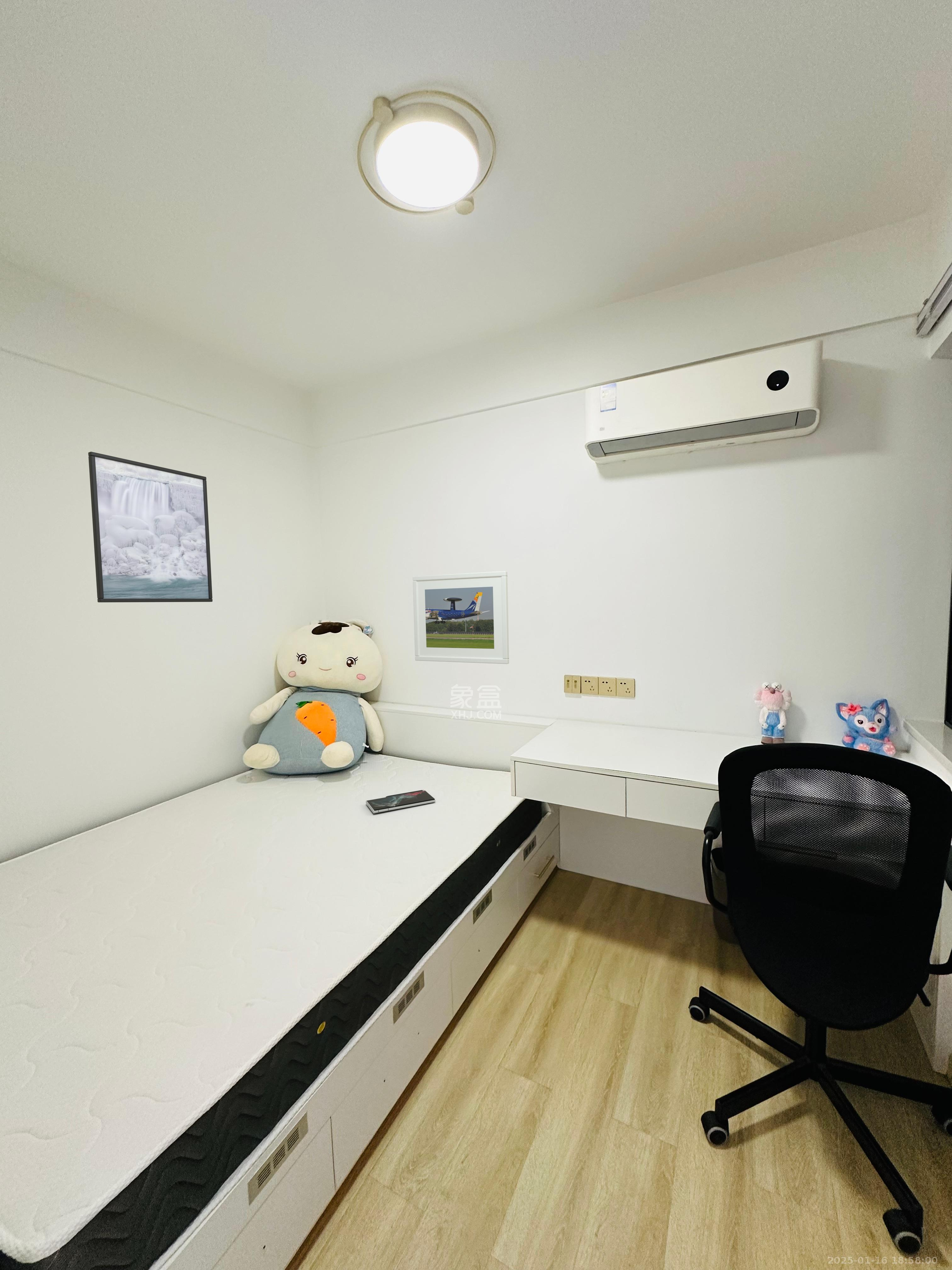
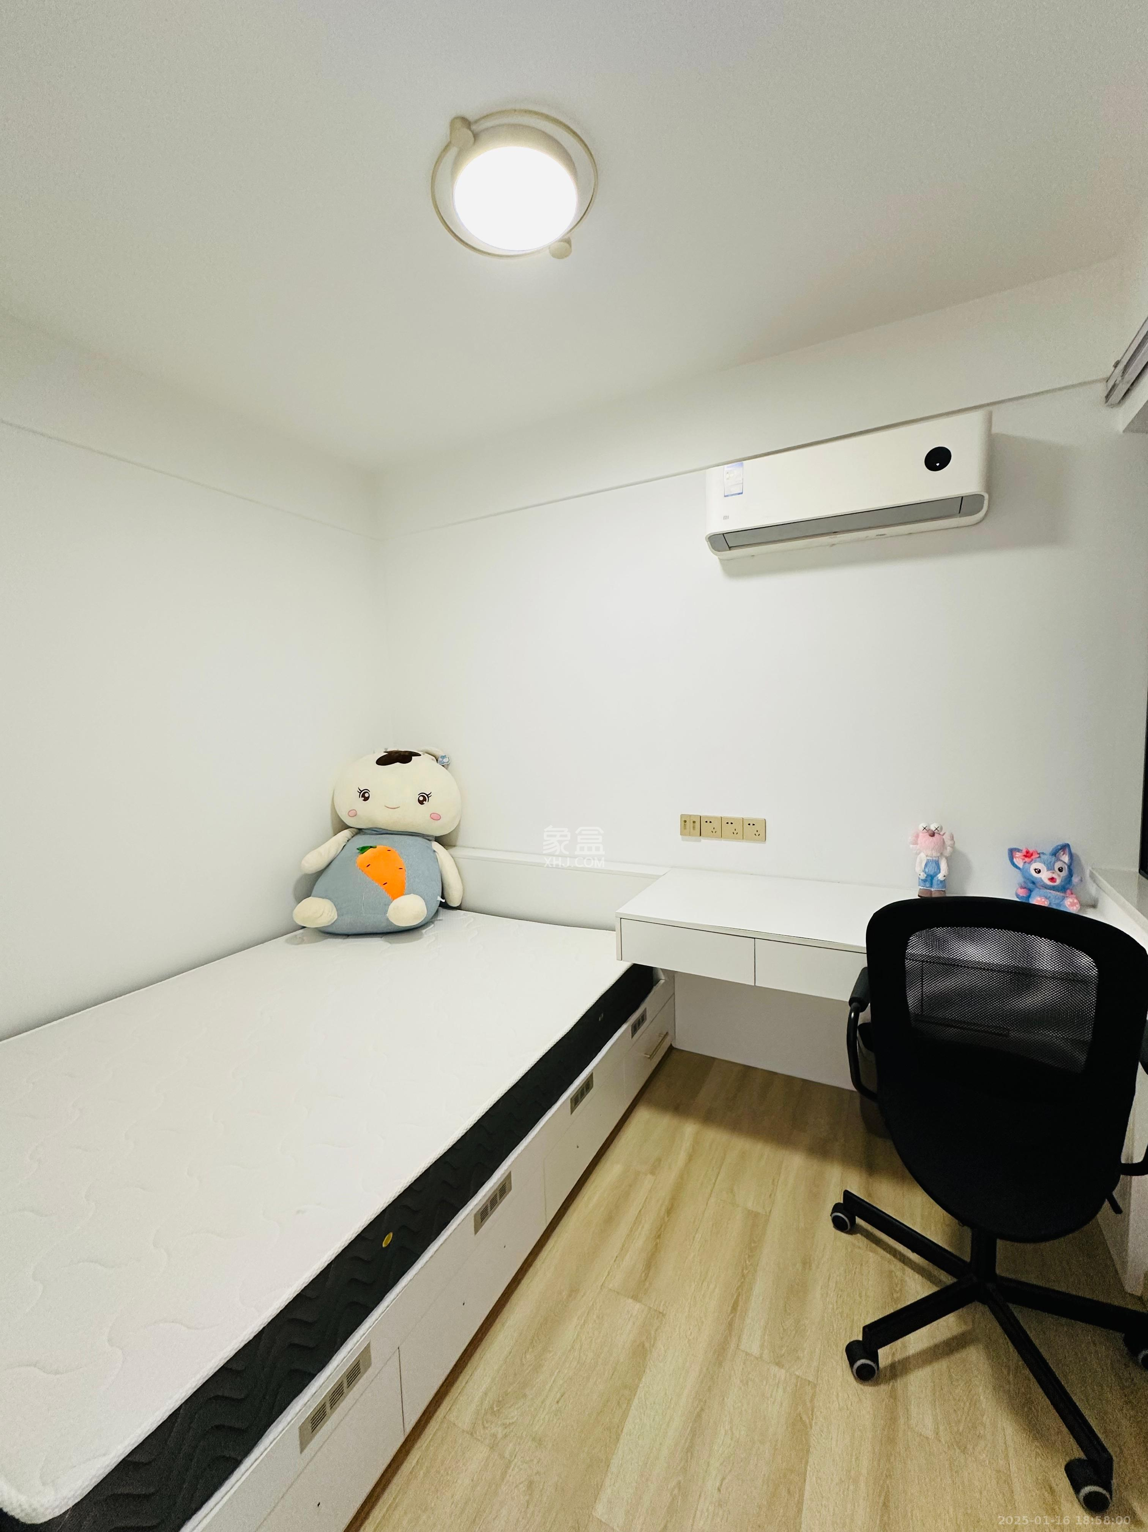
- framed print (459, 618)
- smartphone (400, 800)
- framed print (156, 534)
